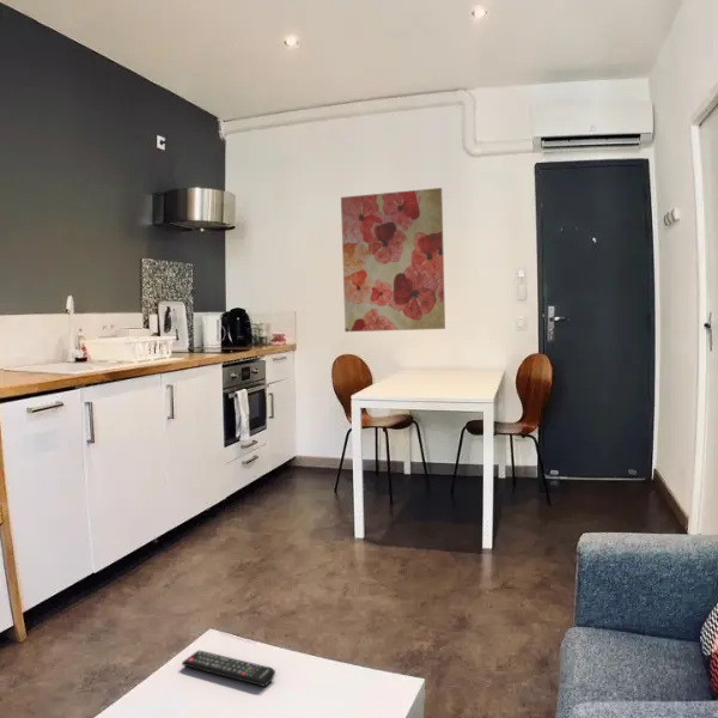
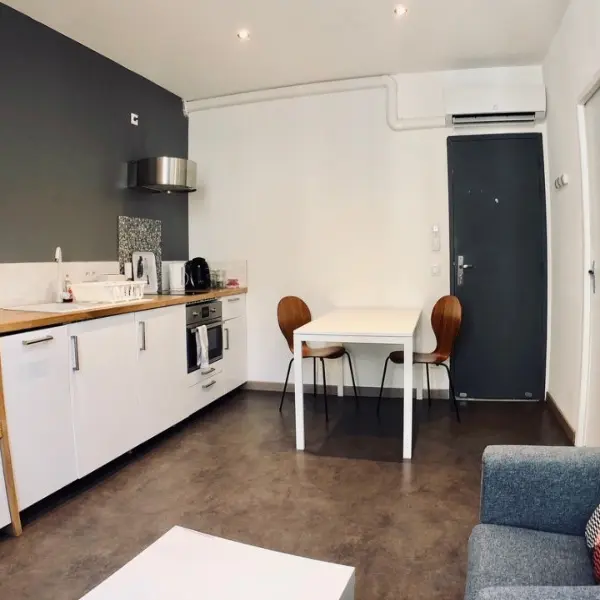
- wall art (391, 262)
- remote control (227, 668)
